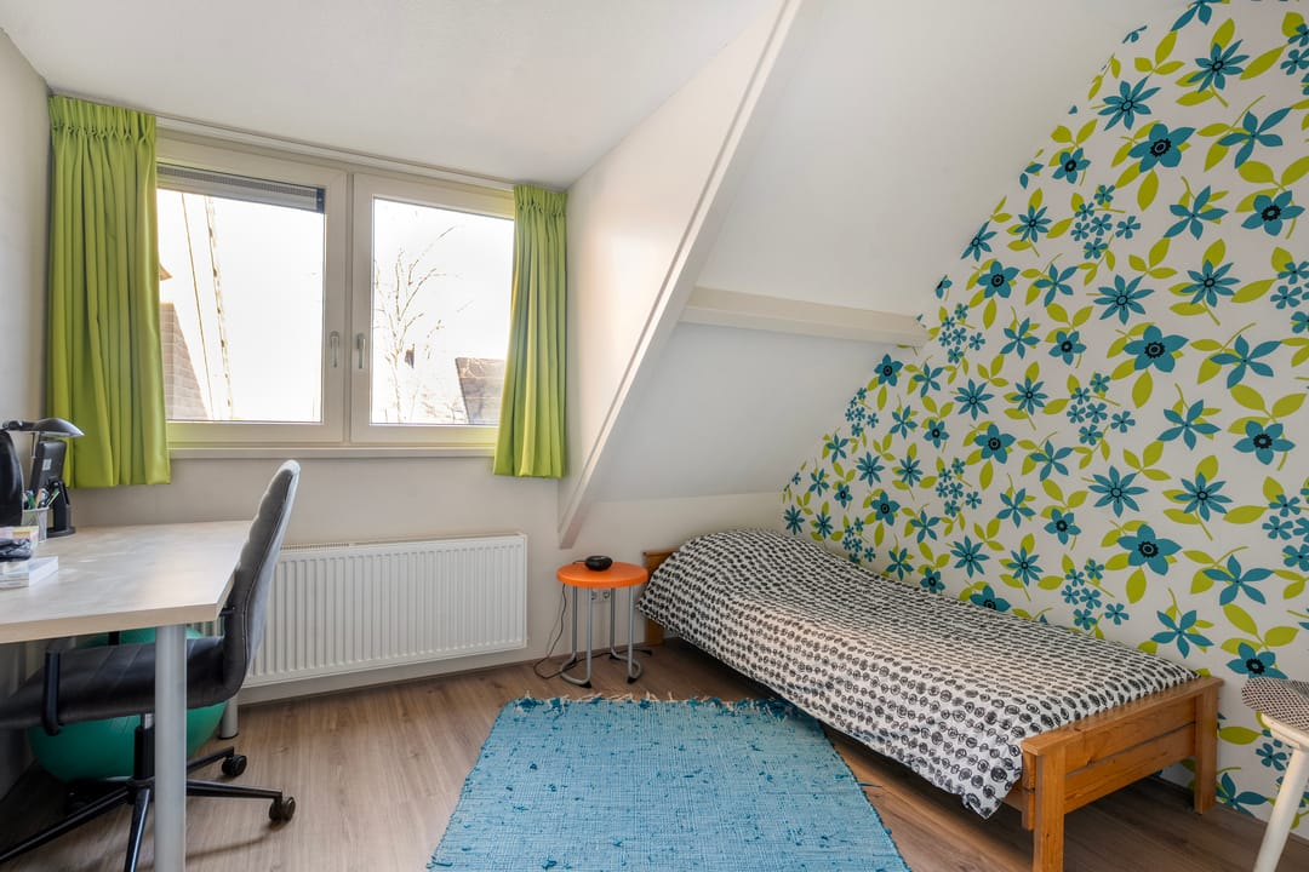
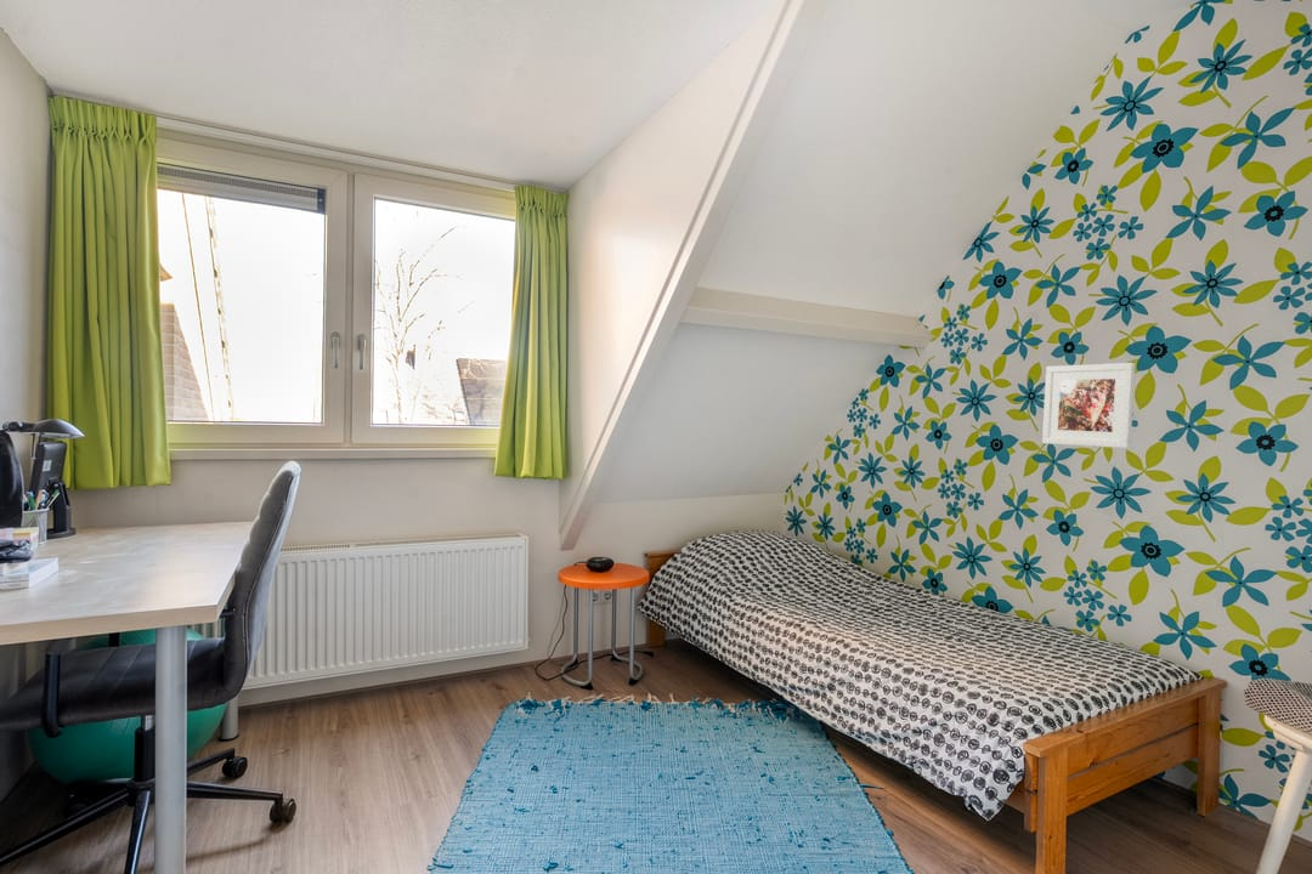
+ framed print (1086, 404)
